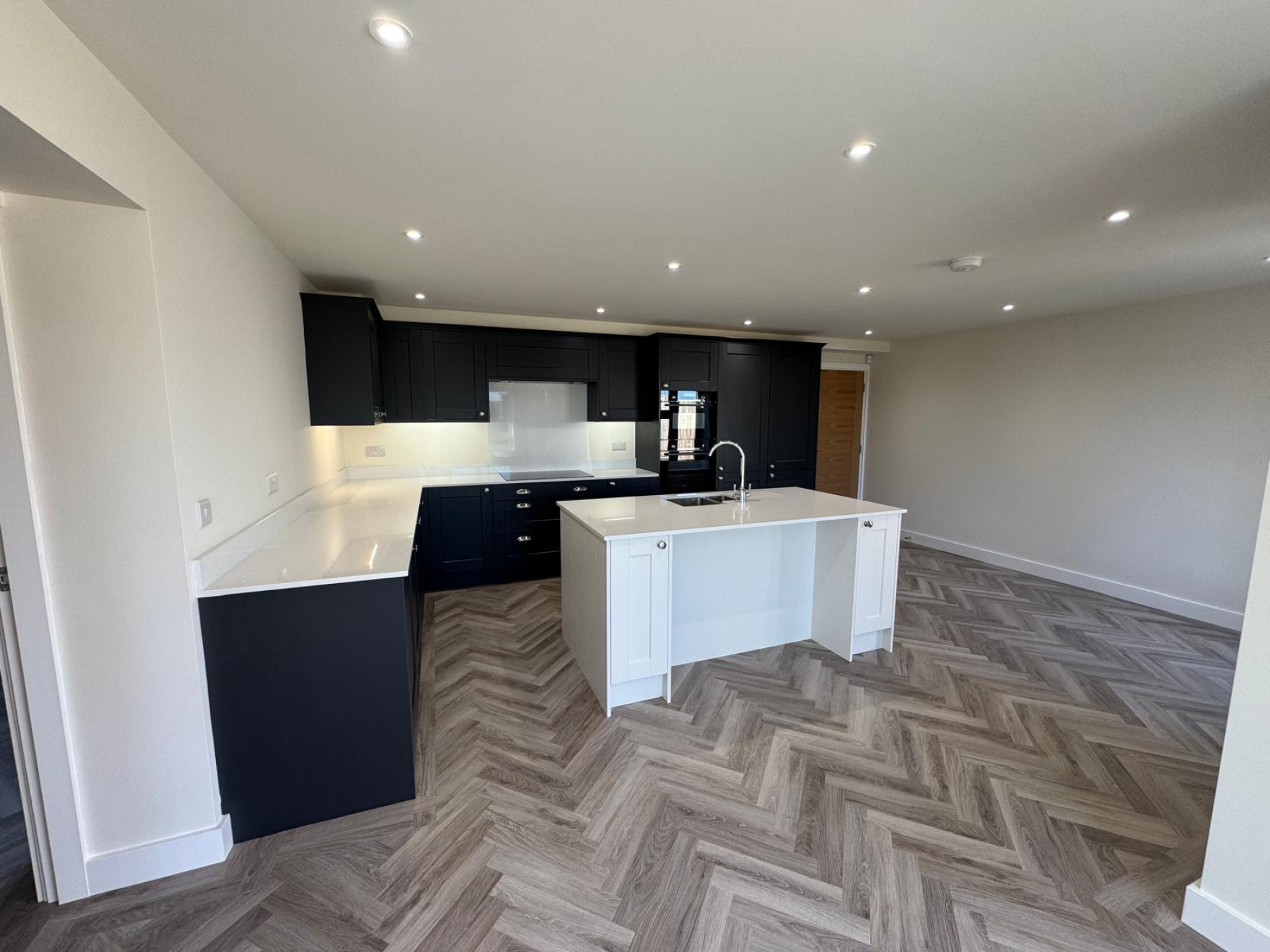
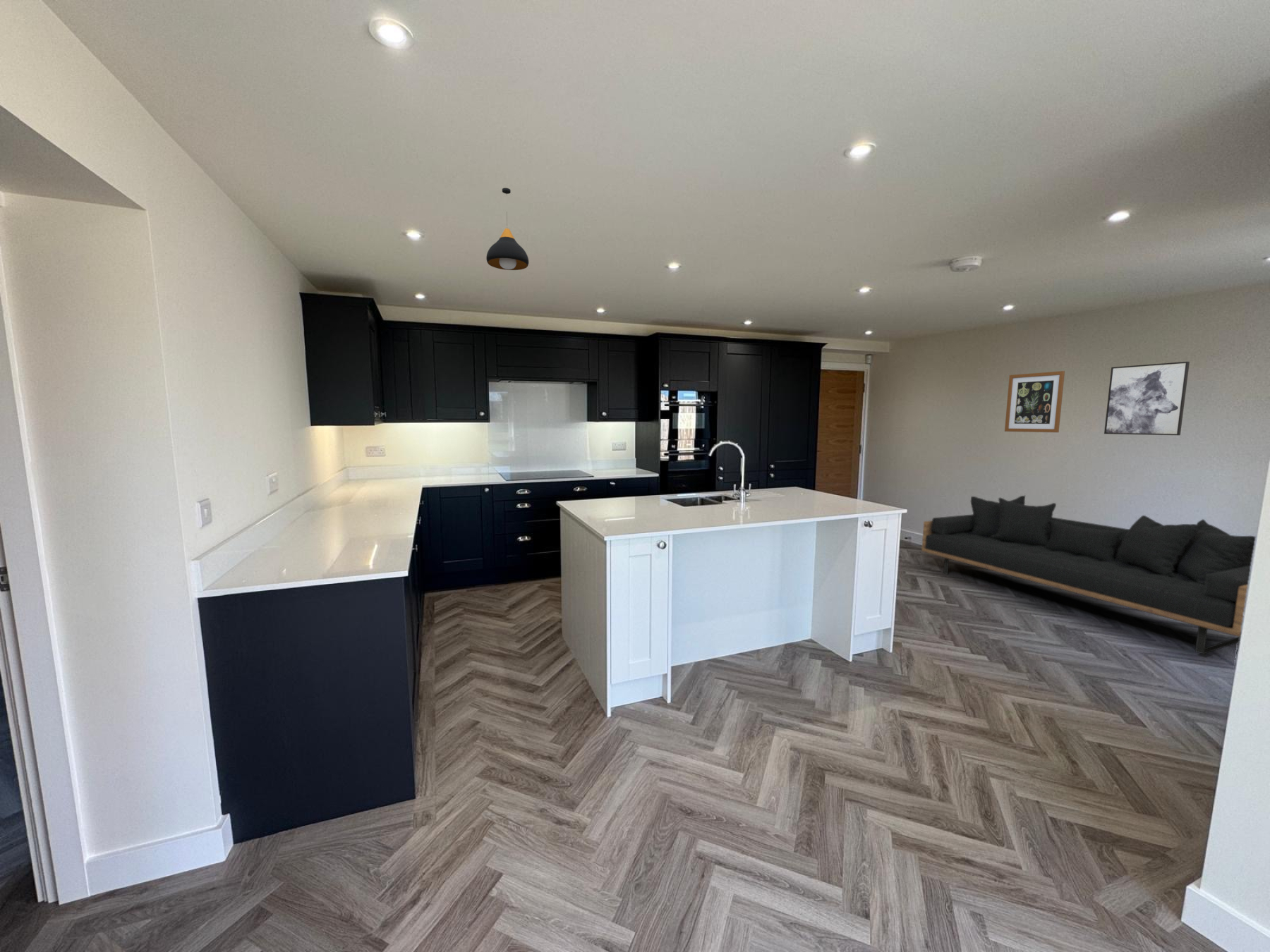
+ wall art (1144, 400)
+ wall art (1033, 403)
+ pendant light (507, 229)
+ sofa (1075, 554)
